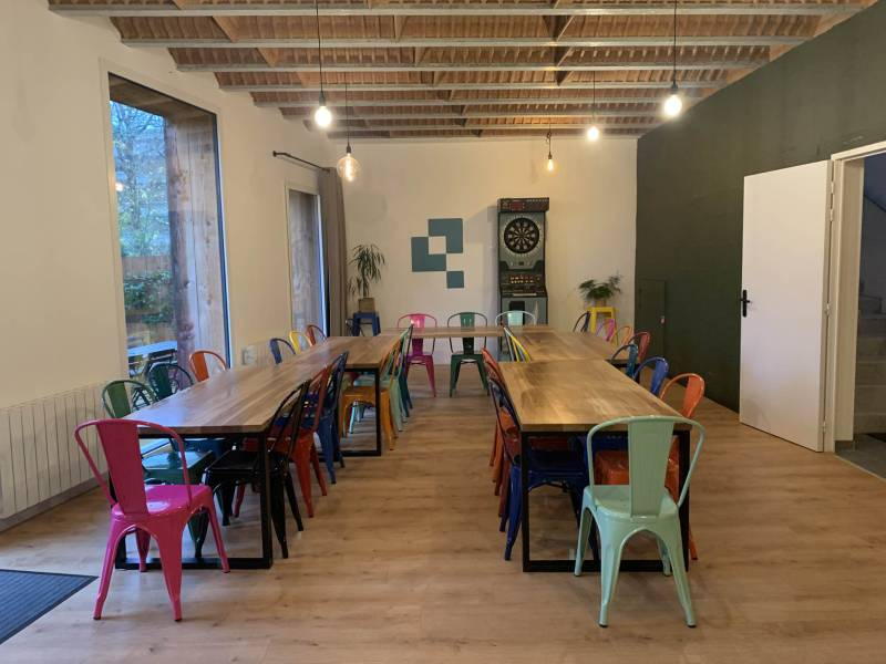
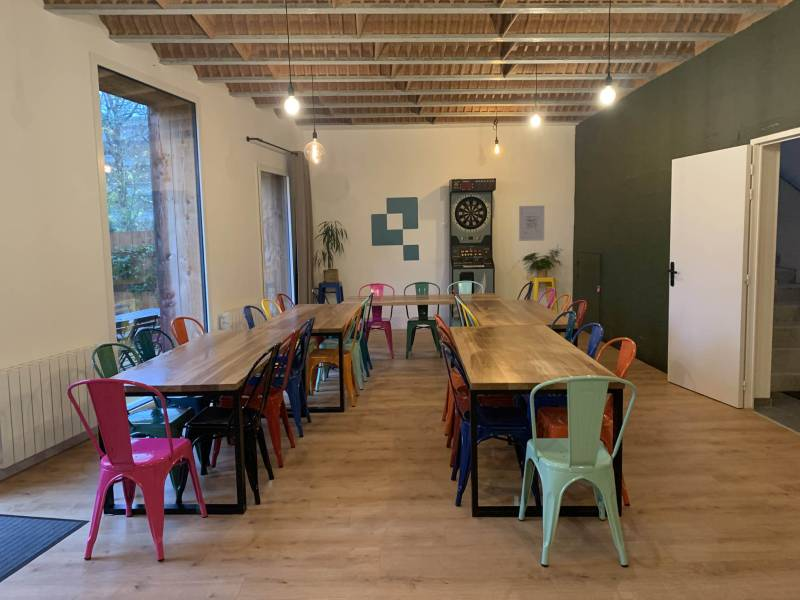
+ wall art (531, 223)
